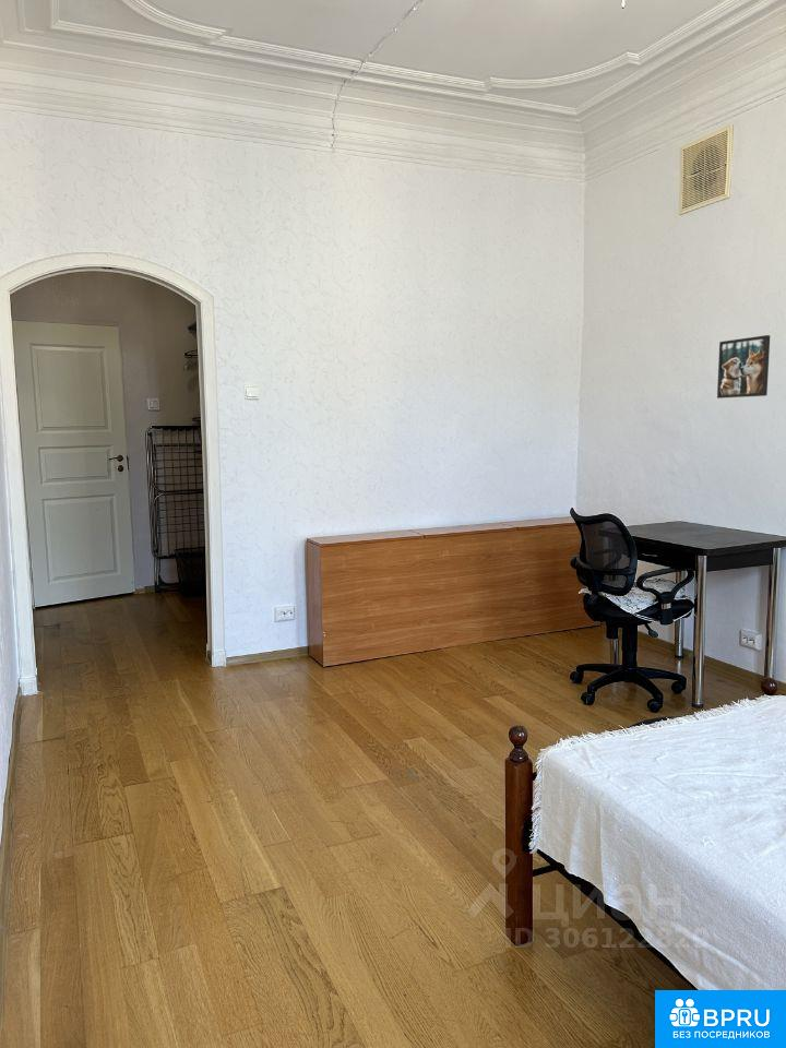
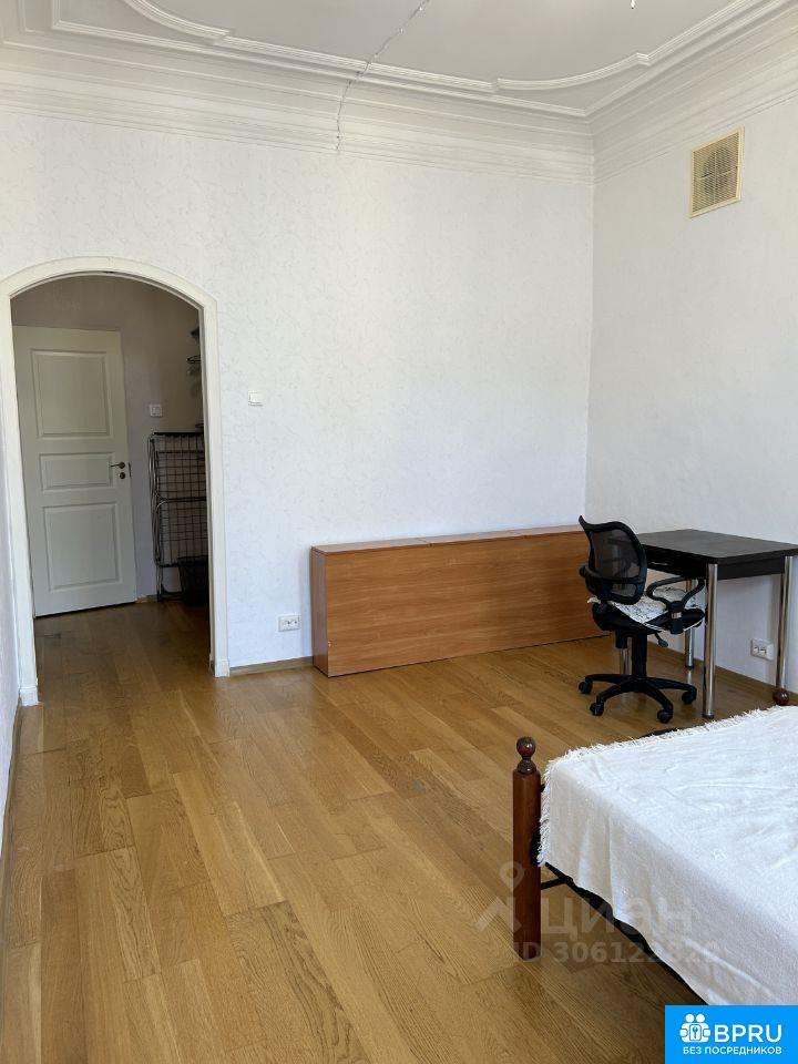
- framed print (742, 368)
